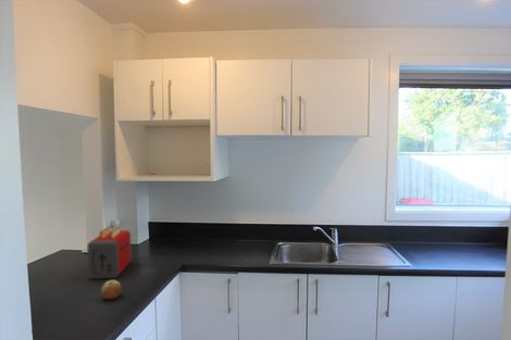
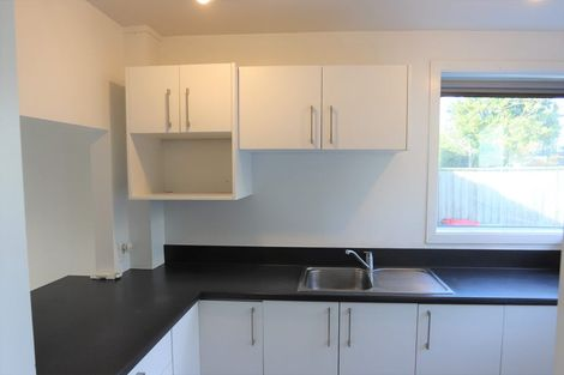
- toaster (110, 249)
- apple (111, 289)
